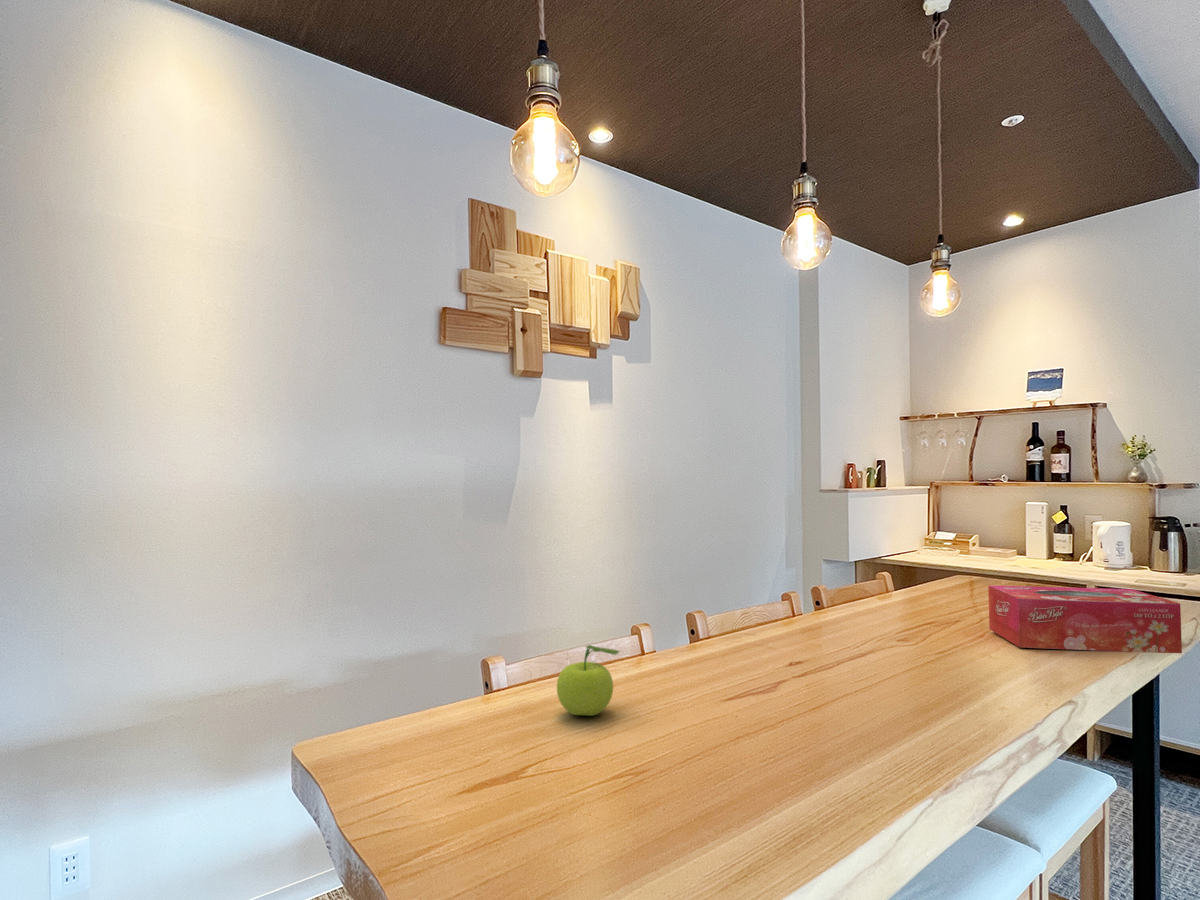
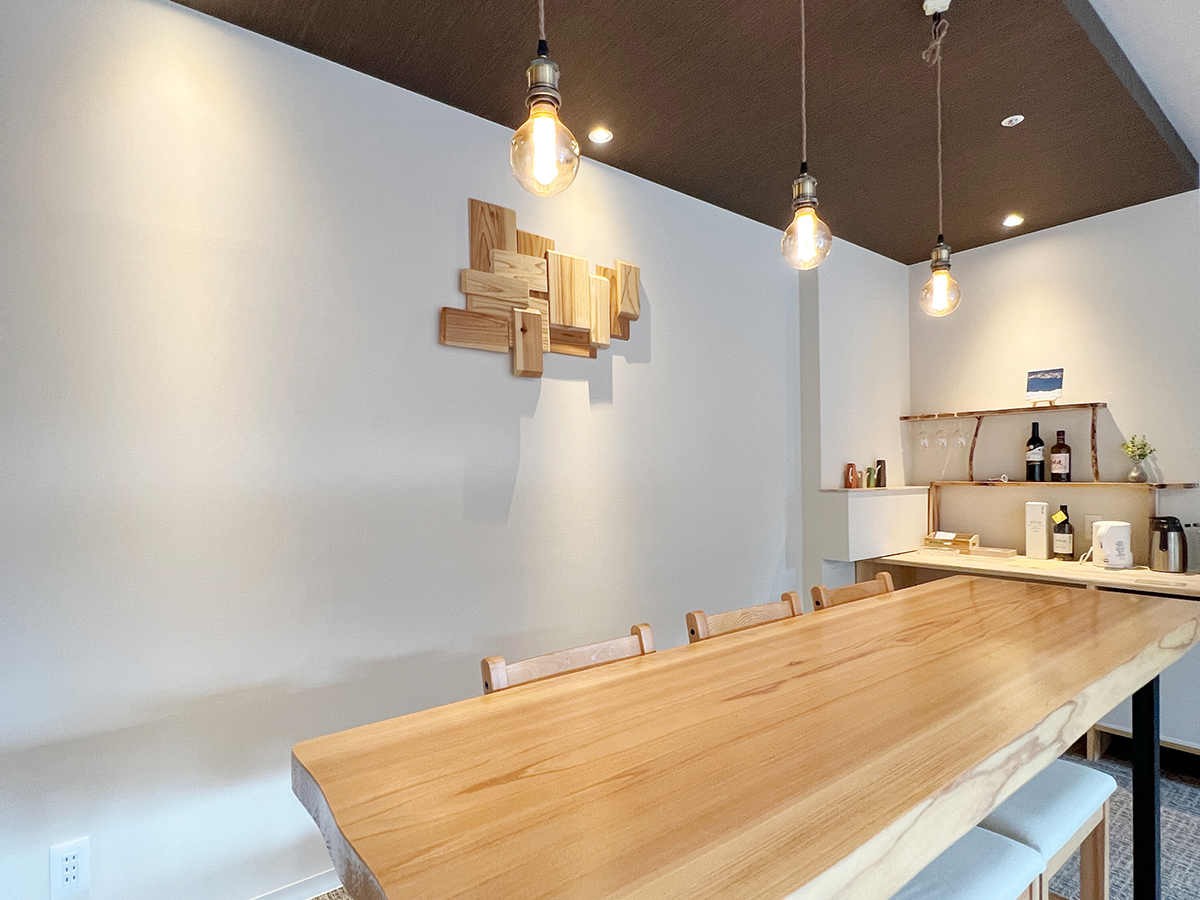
- fruit (593, 678)
- tissue box (1077, 617)
